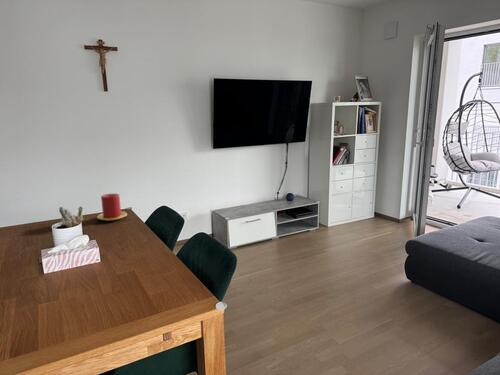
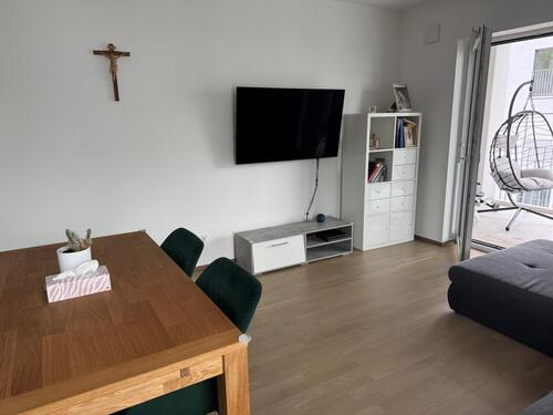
- candle (111, 206)
